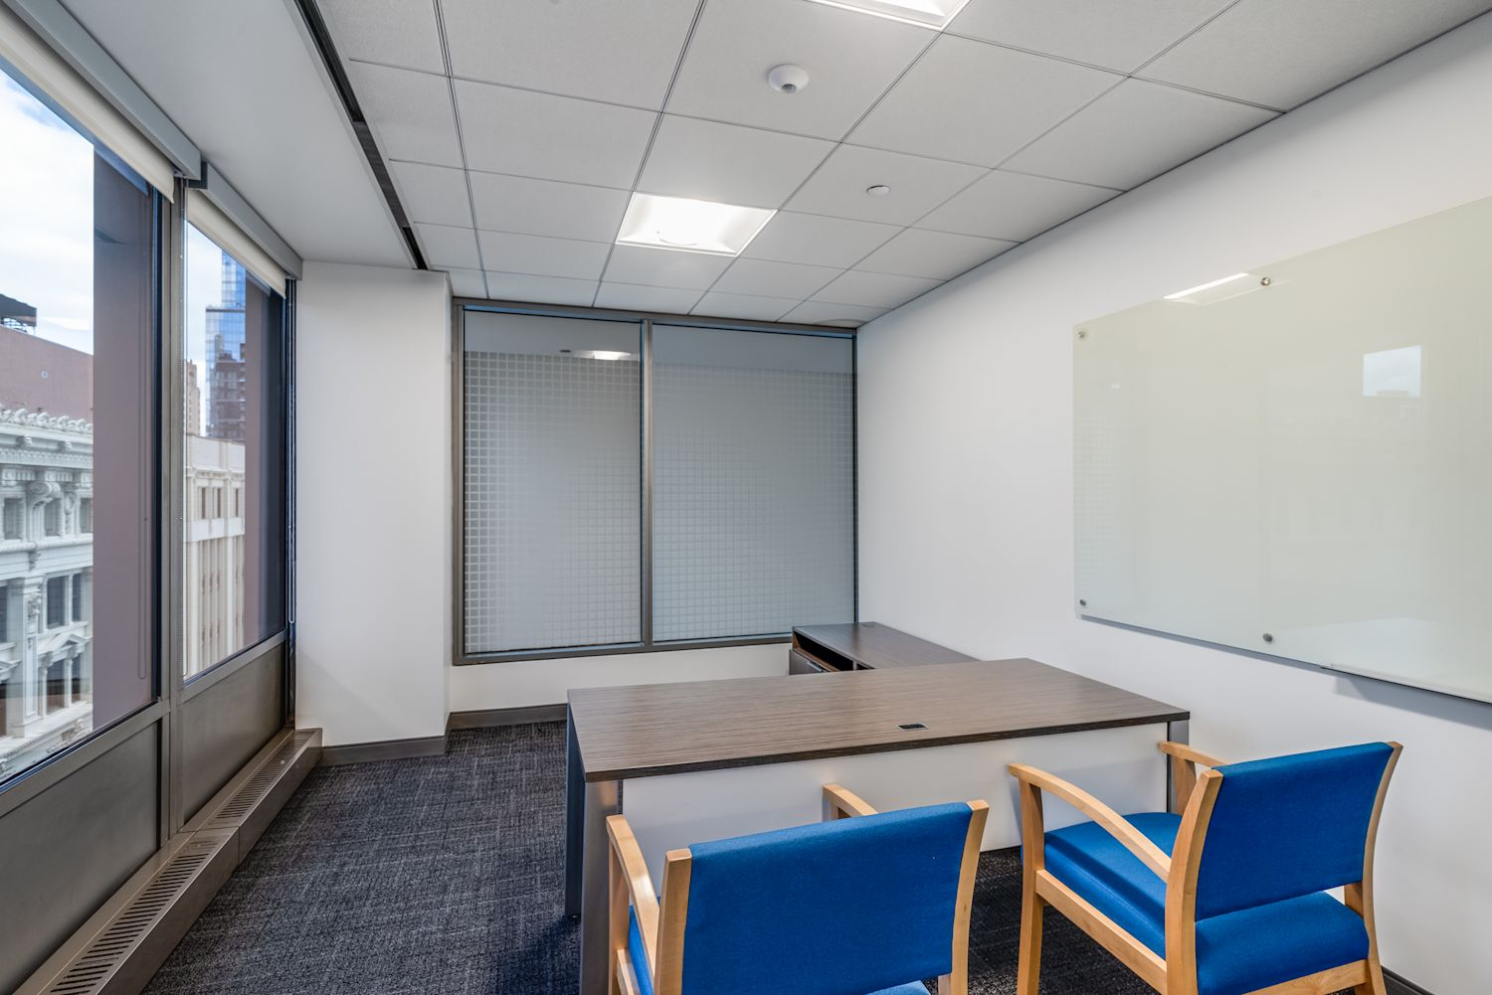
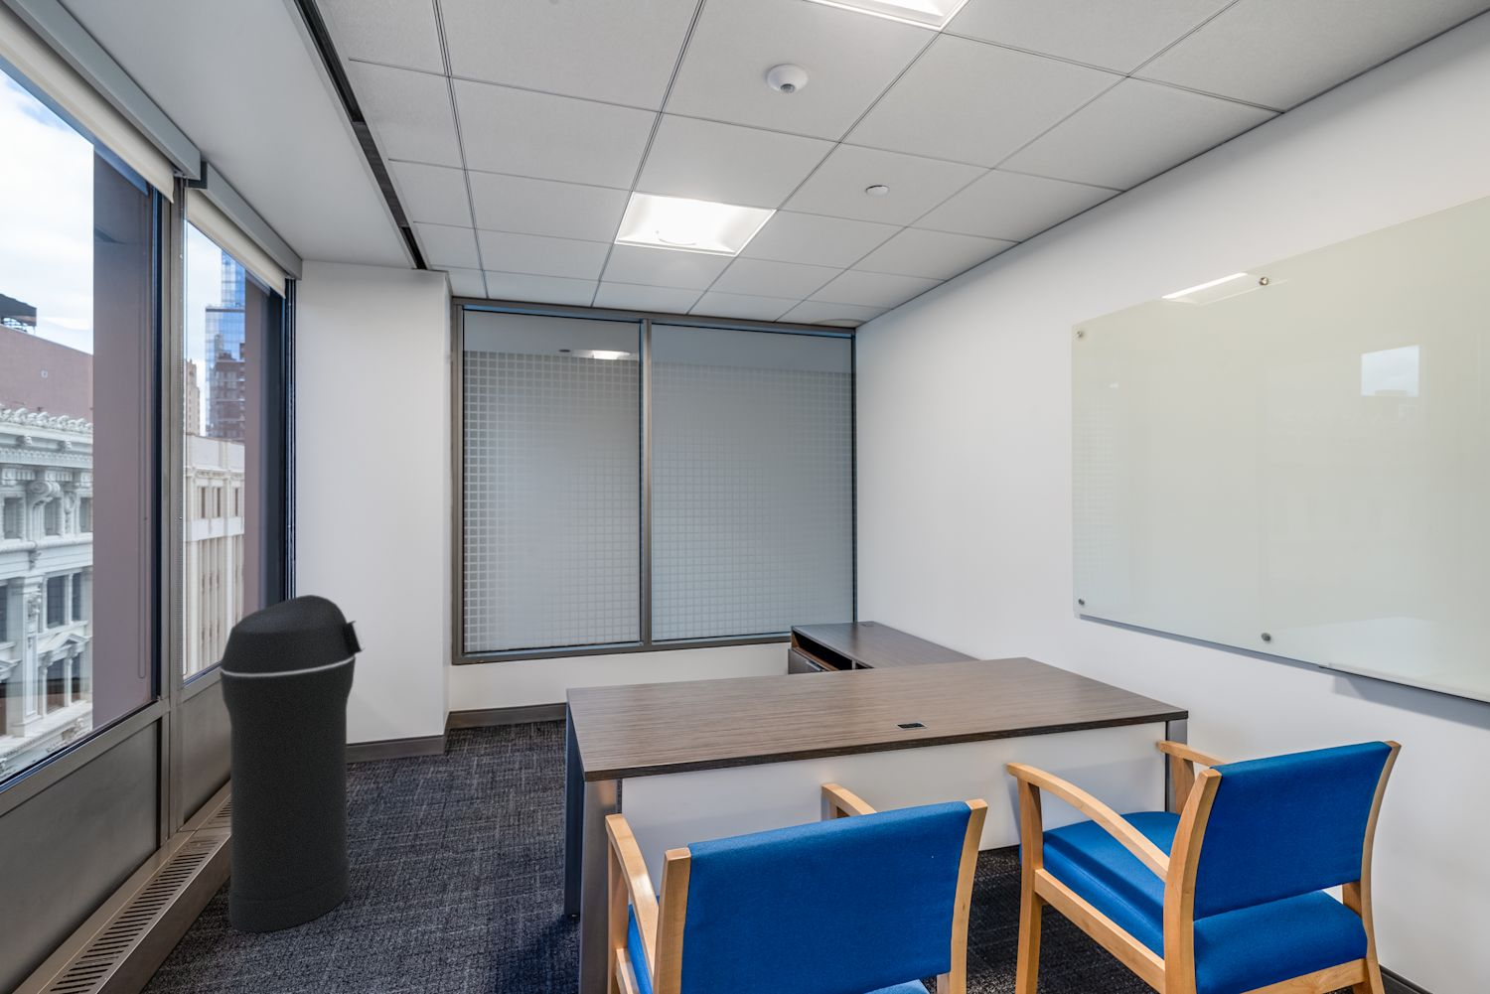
+ trash can (295, 748)
